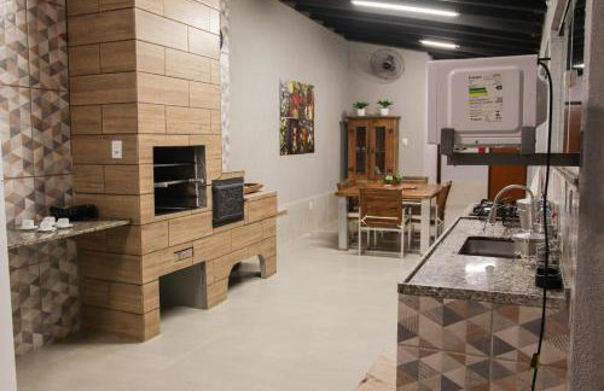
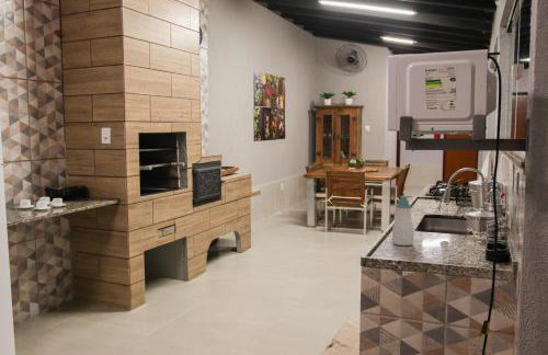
+ soap bottle (402, 219)
